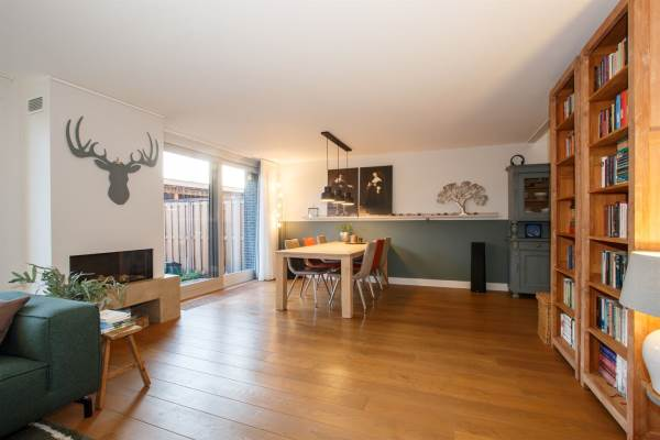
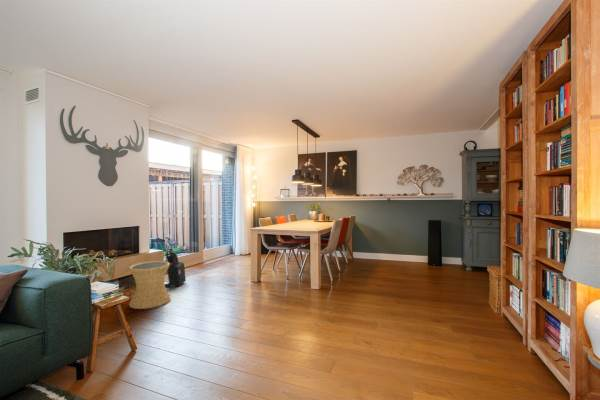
+ side table (150, 283)
+ vacuum cleaner (173, 261)
